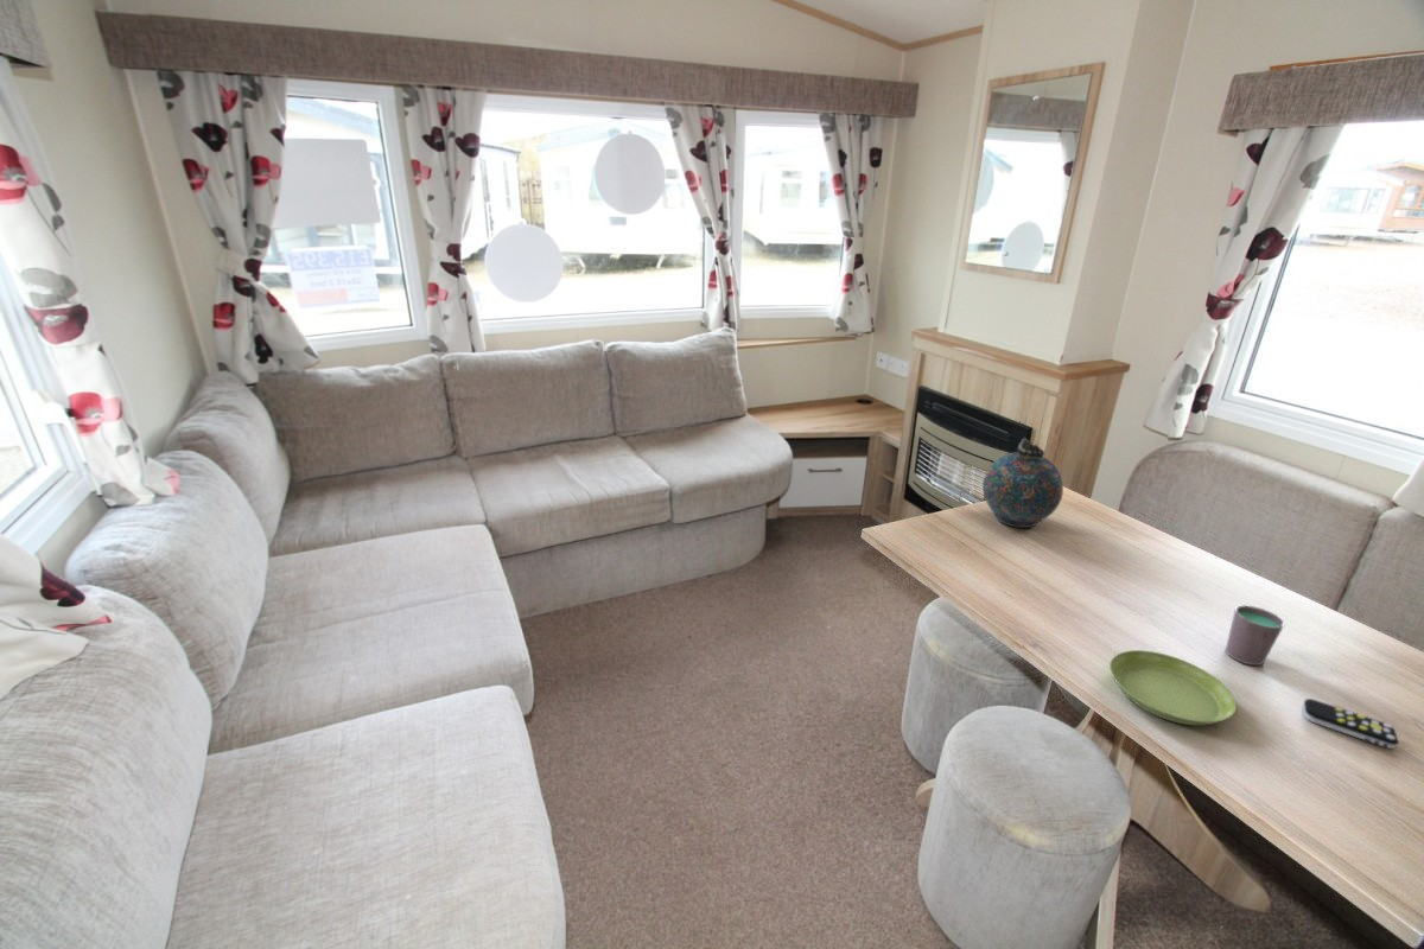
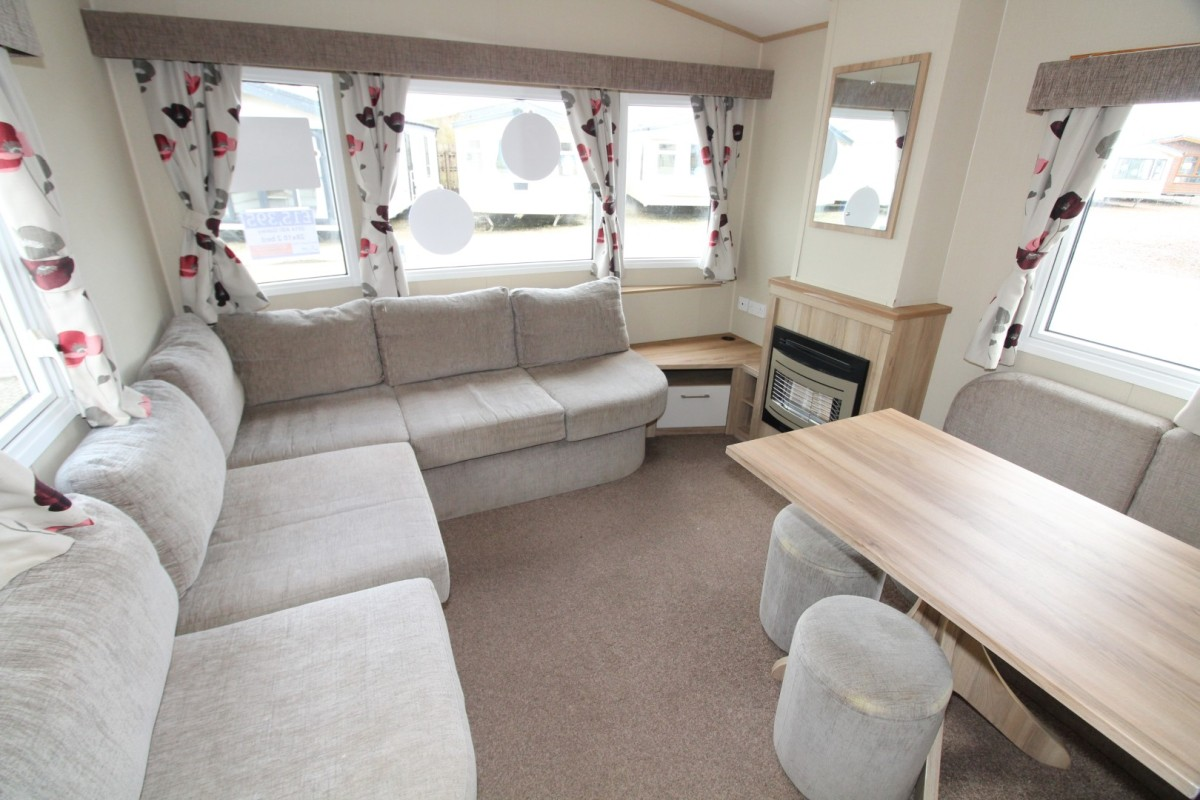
- cup (1251, 636)
- remote control (1348, 721)
- snuff bottle (1023, 480)
- saucer (1168, 689)
